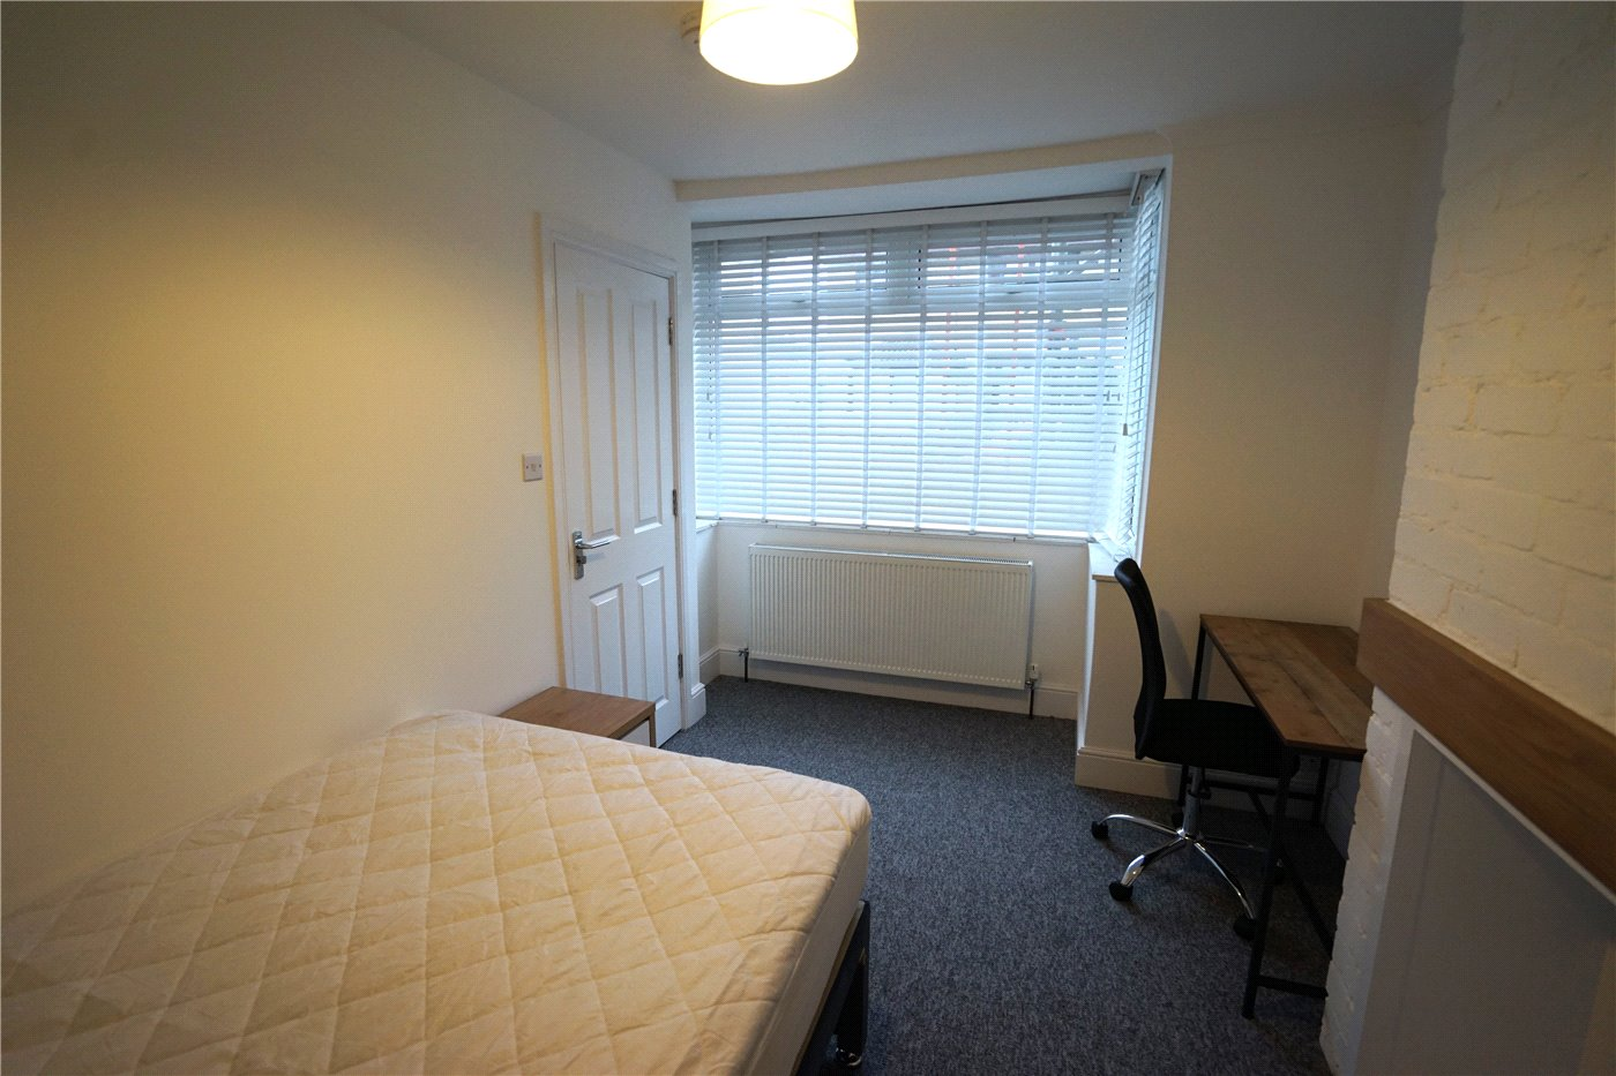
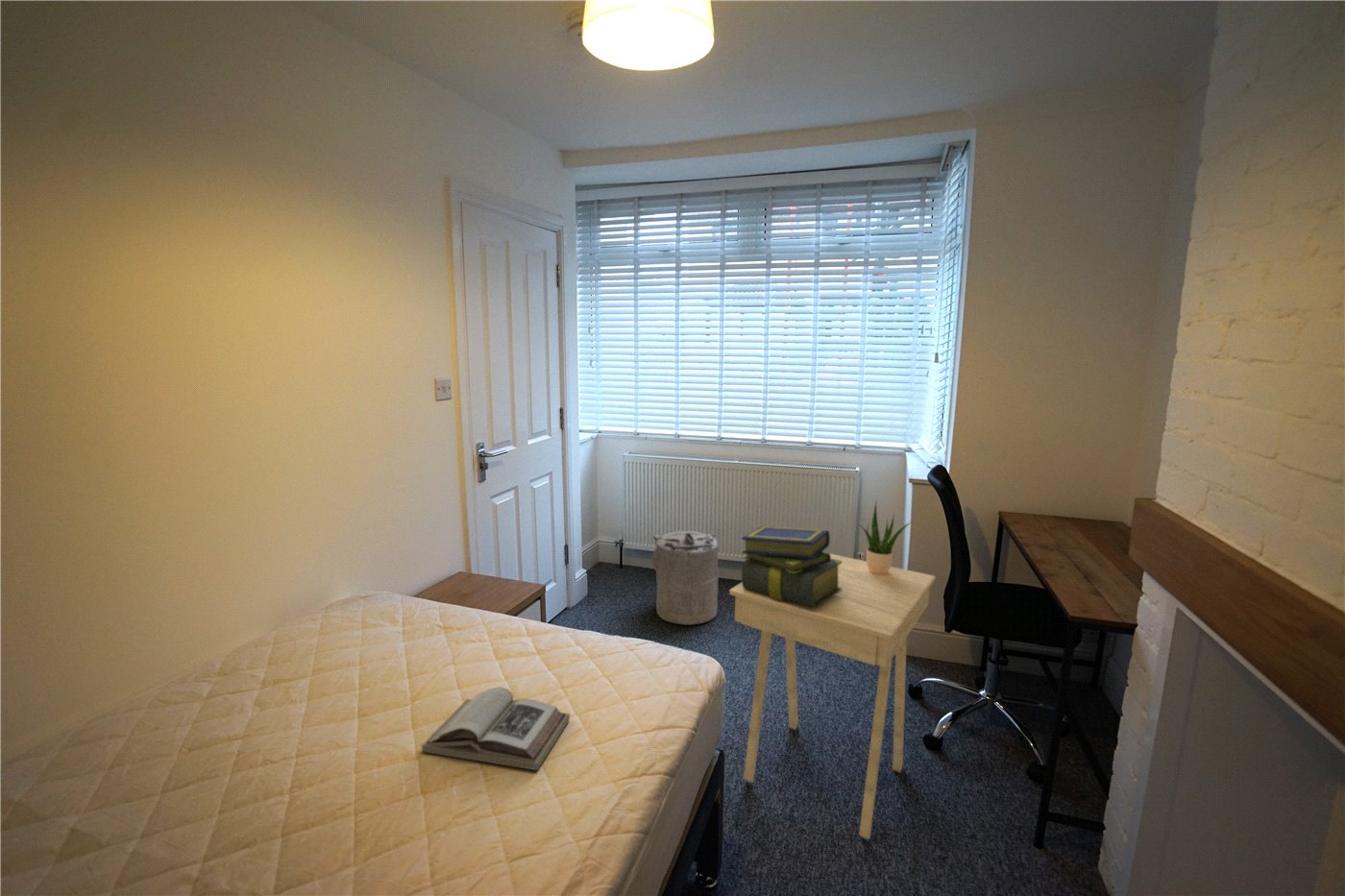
+ book (499, 721)
+ side table (839, 654)
+ laundry hamper (684, 571)
+ potted plant (882, 539)
+ stack of books (787, 561)
